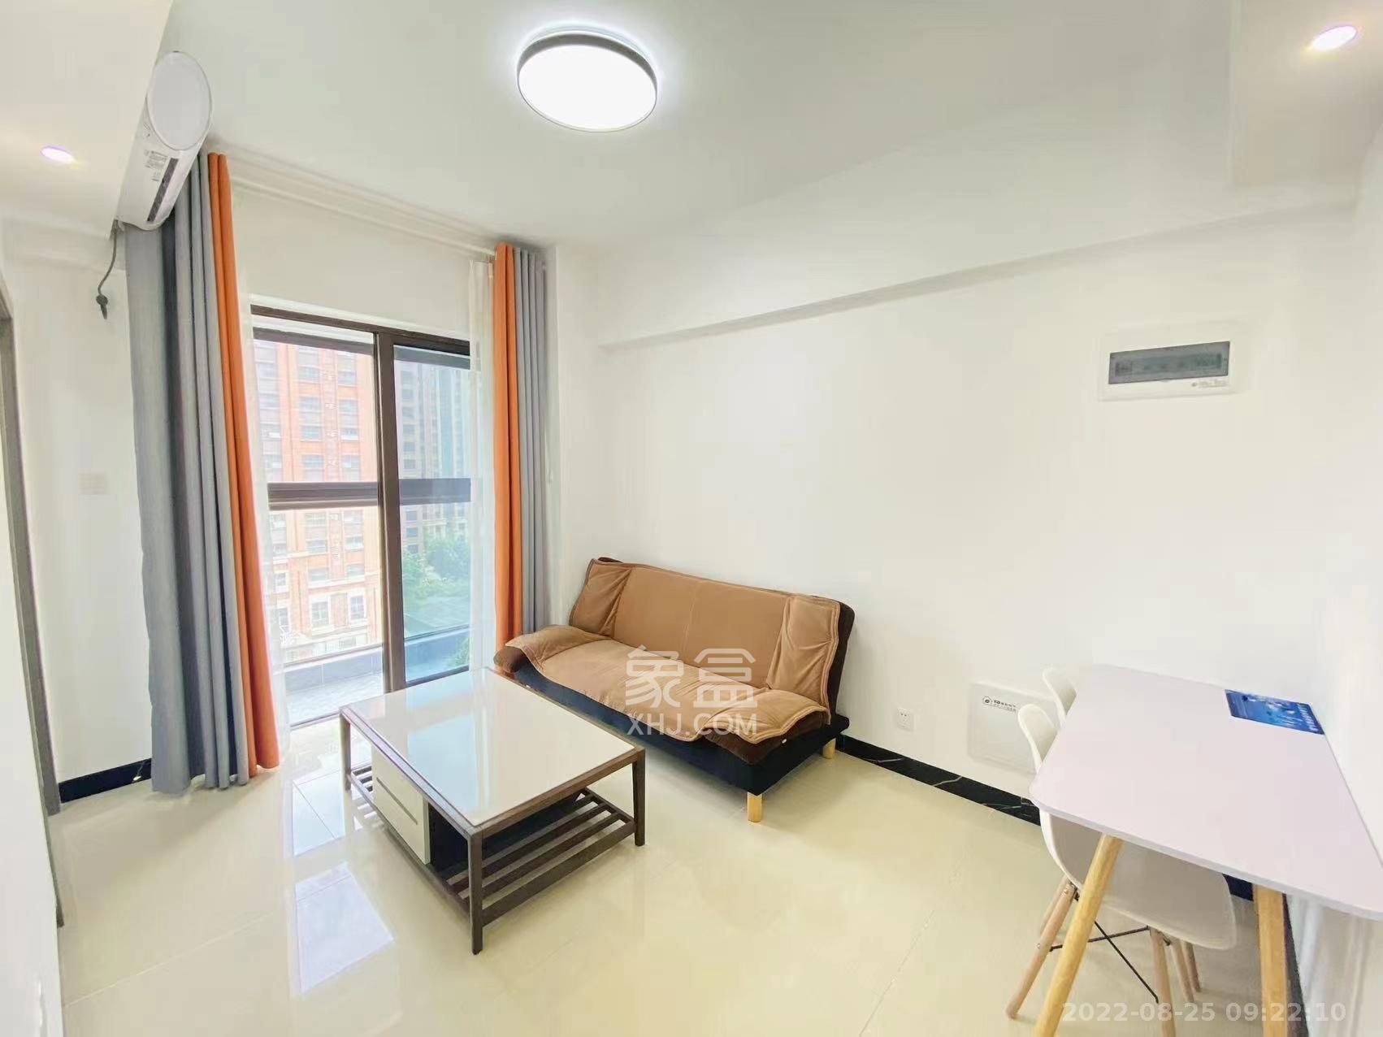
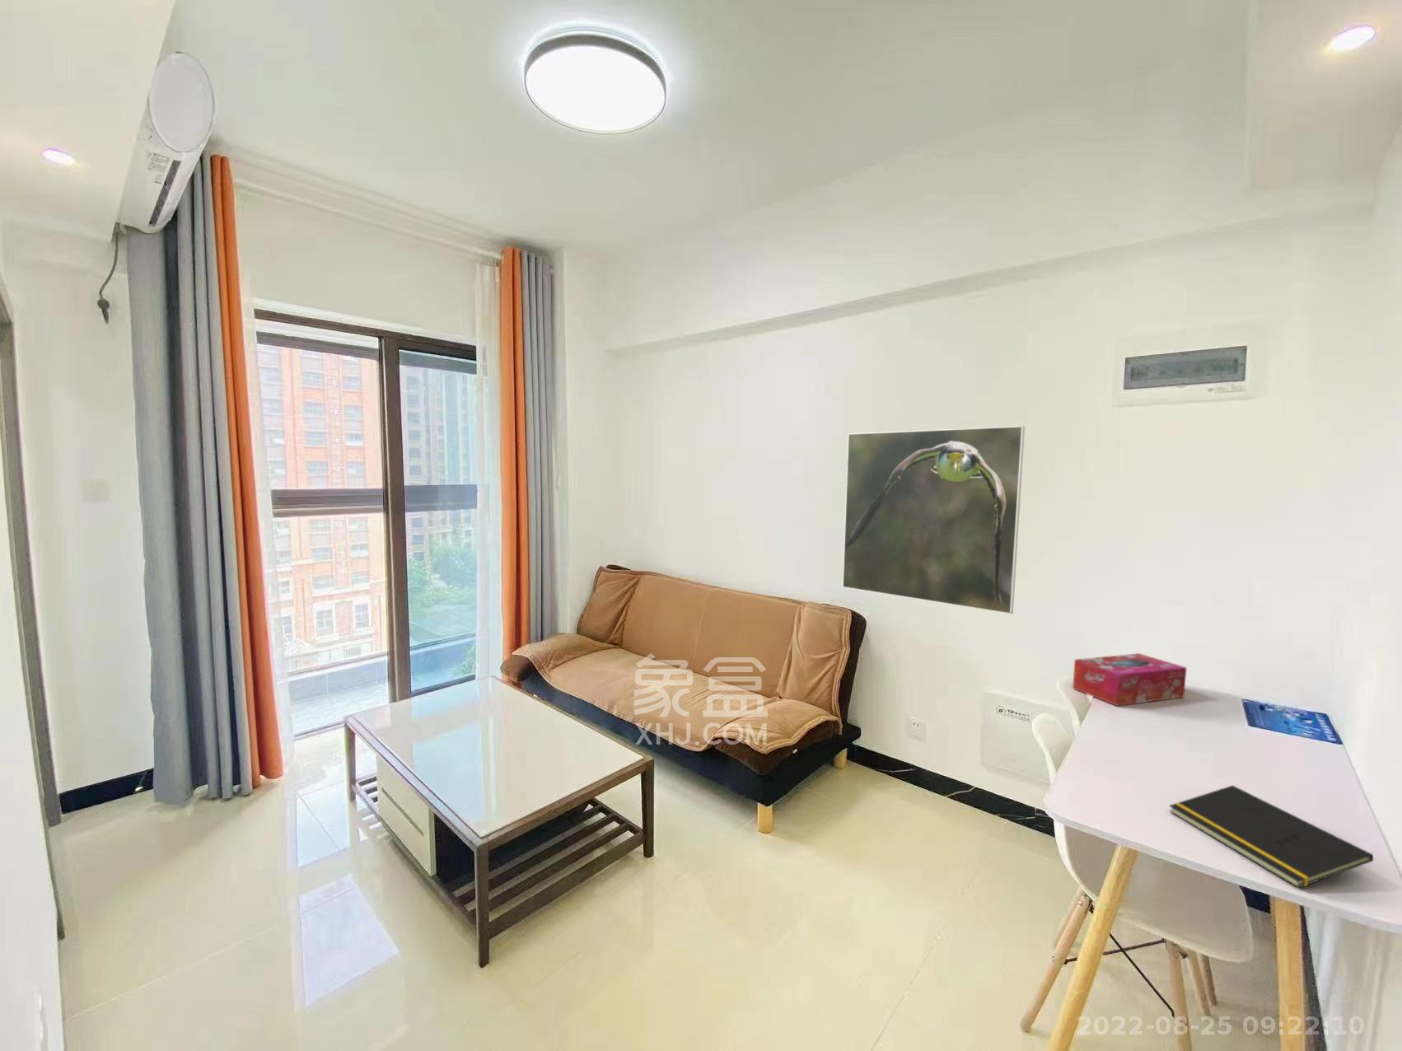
+ tissue box (1128, 678)
+ notepad (1262, 830)
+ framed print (923, 516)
